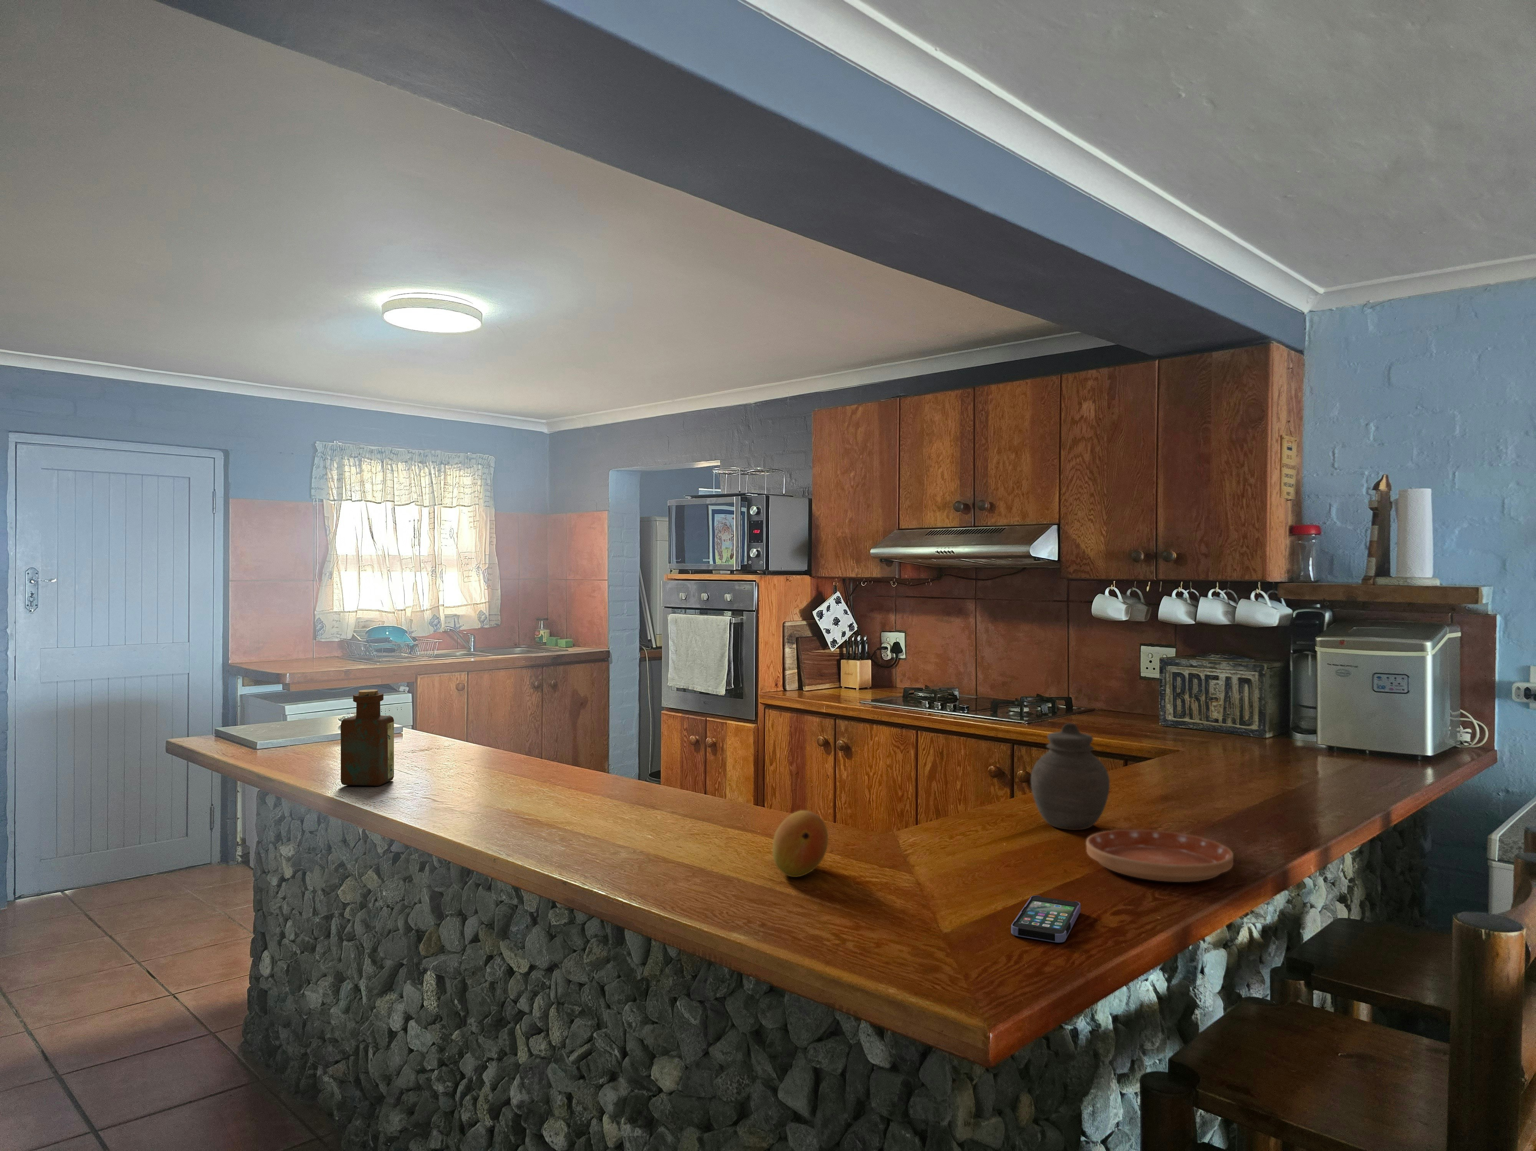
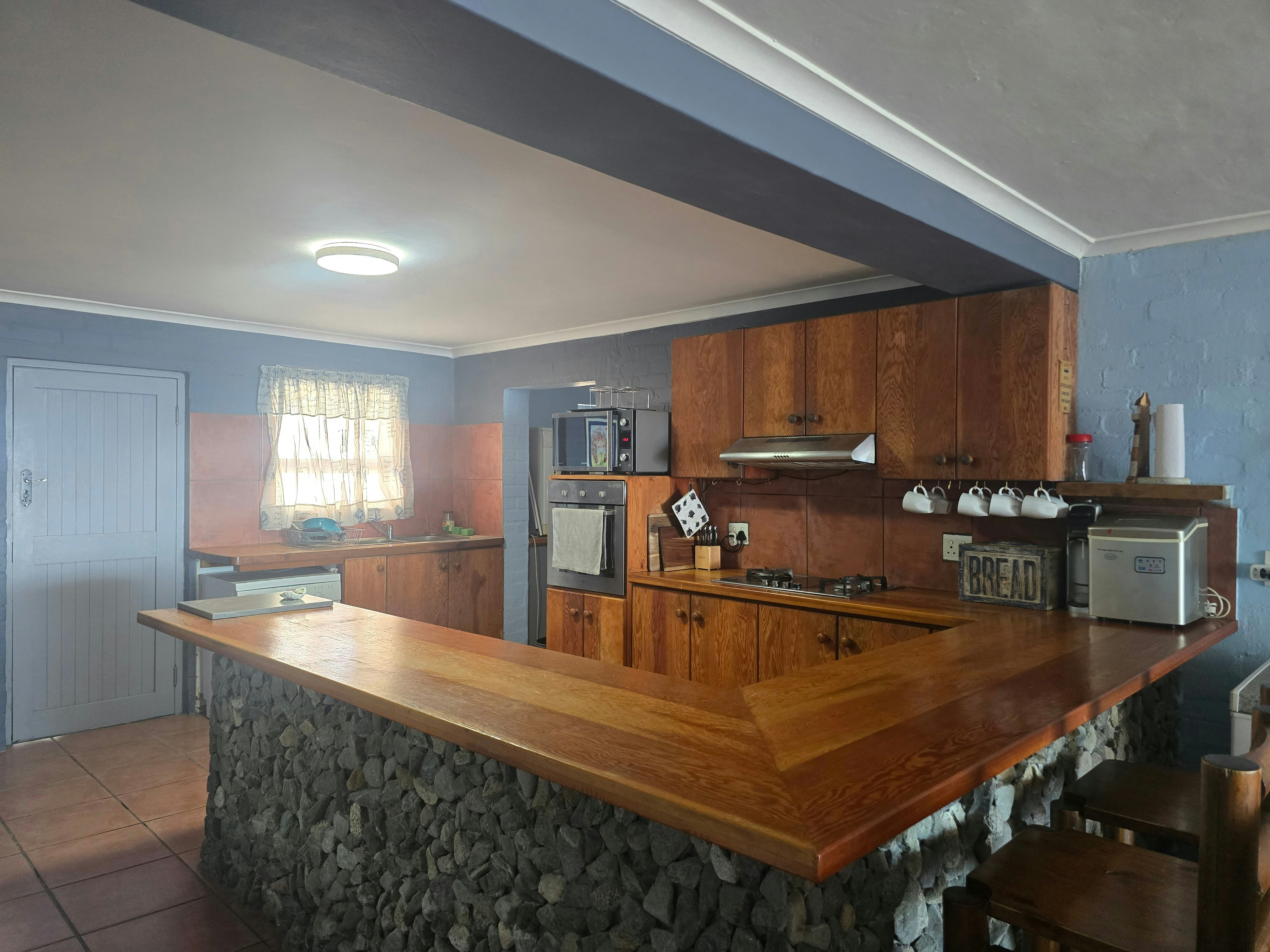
- saucer (1157, 856)
- smartphone (1047, 918)
- fruit (798, 840)
- bottle (368, 736)
- jar (1070, 775)
